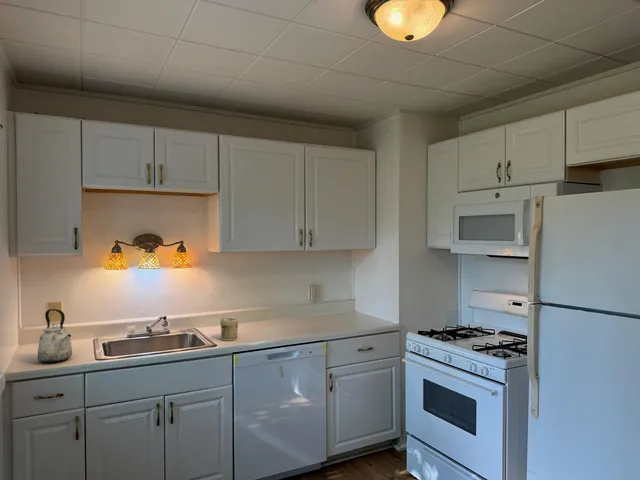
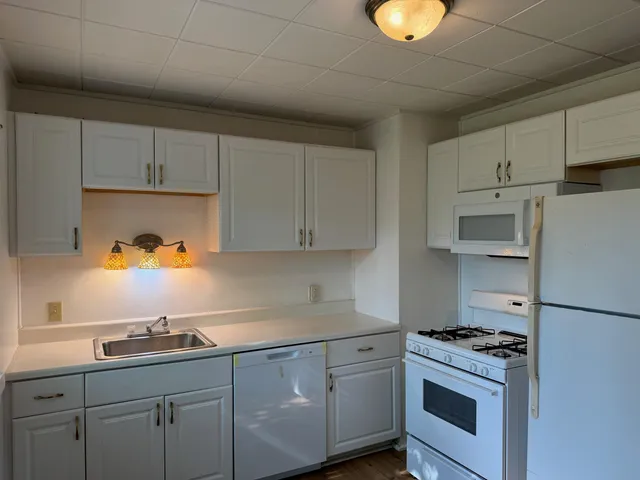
- kettle (58, 335)
- jar (229, 328)
